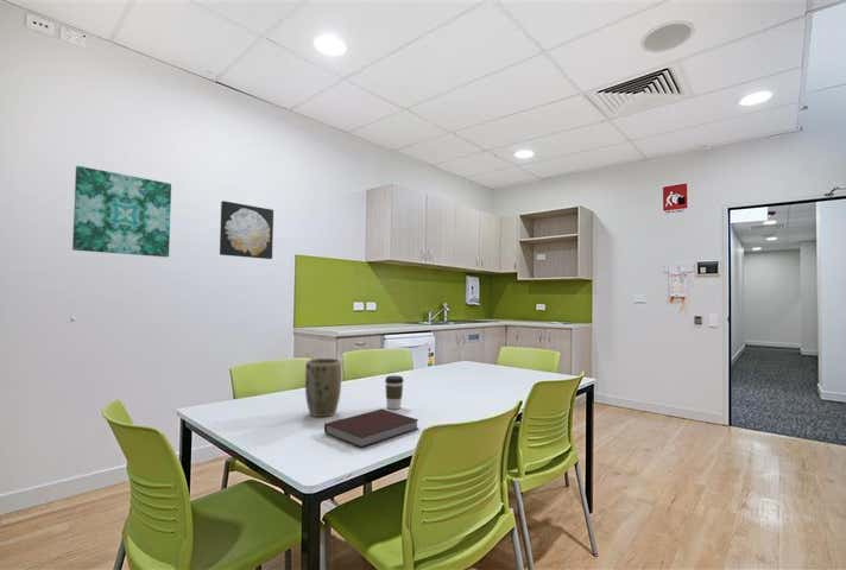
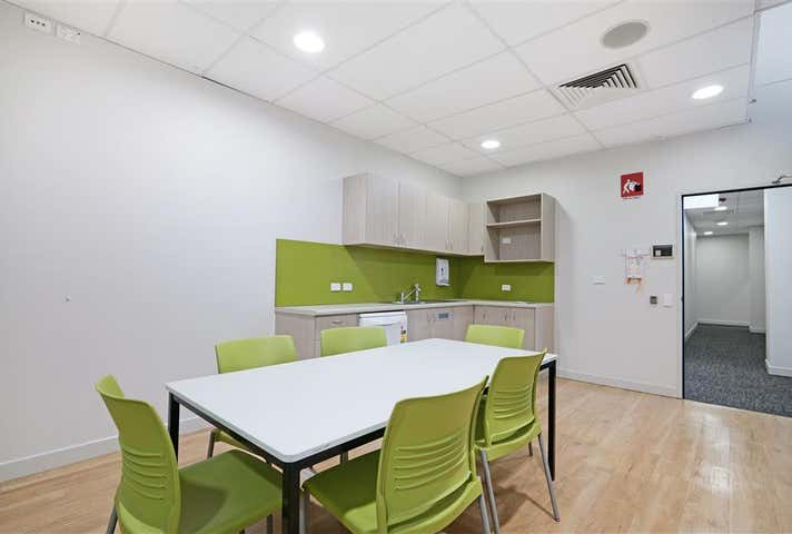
- wall art (125, 214)
- coffee cup (393, 392)
- wall art (247, 230)
- plant pot (323, 386)
- notebook (372, 425)
